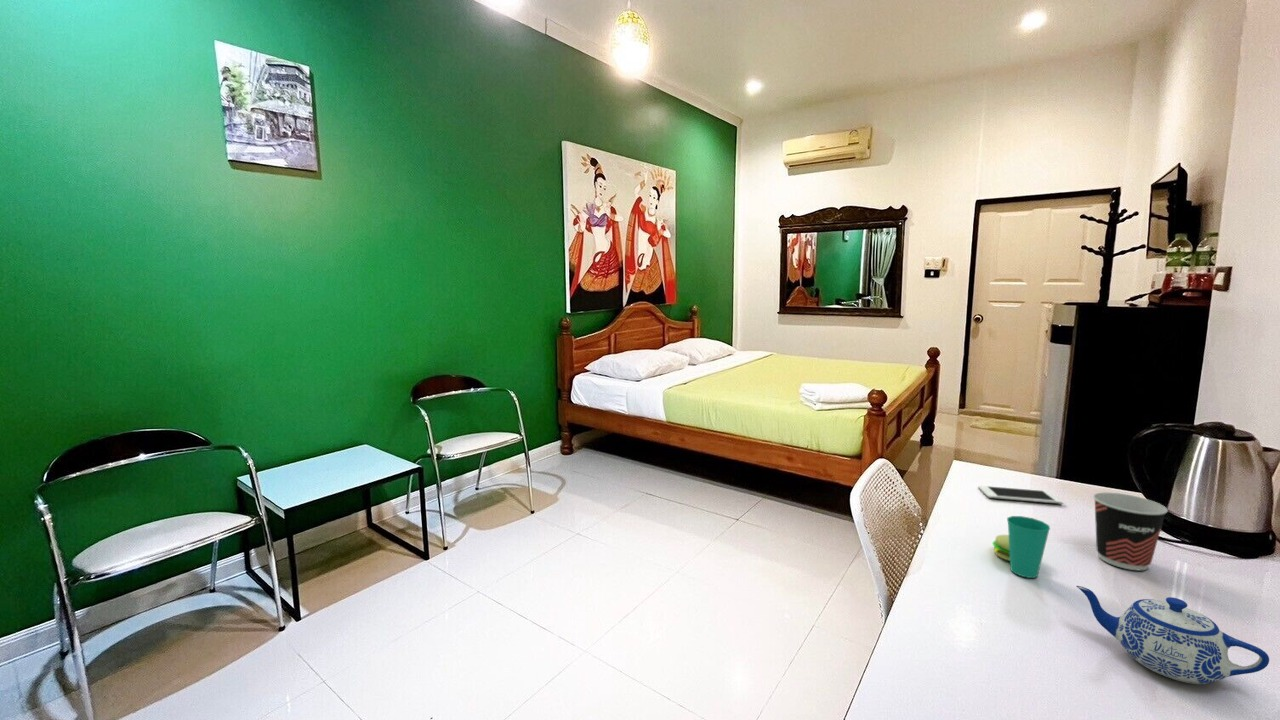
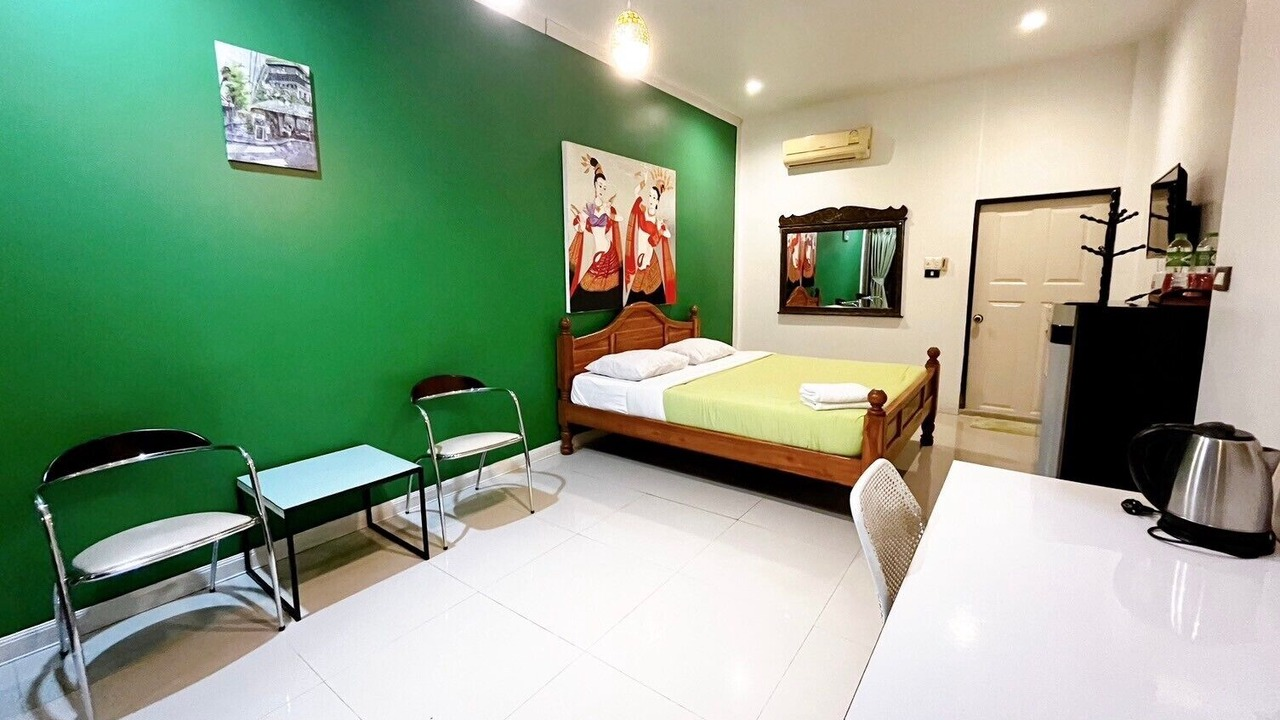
- cell phone (1018, 494)
- teapot (1162, 629)
- cup (1019, 540)
- cup (1125, 531)
